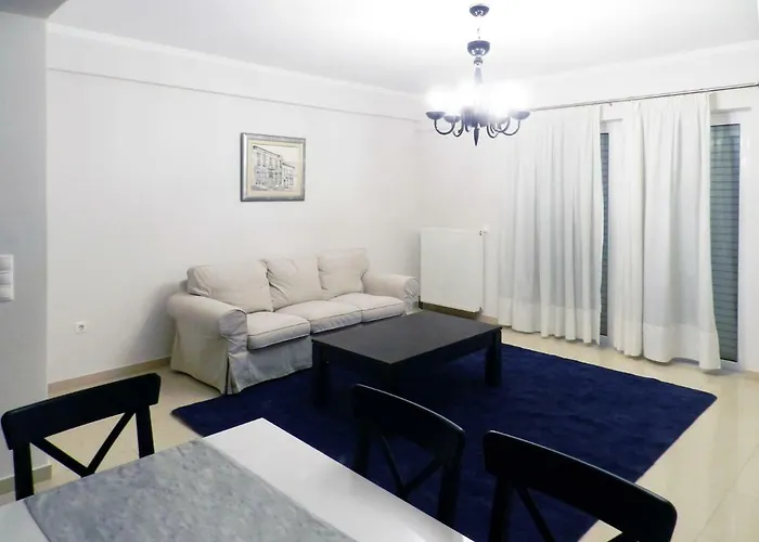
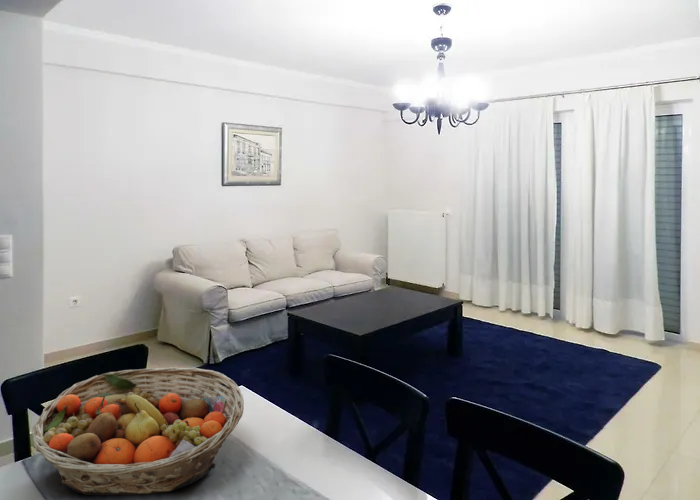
+ fruit basket (143, 426)
